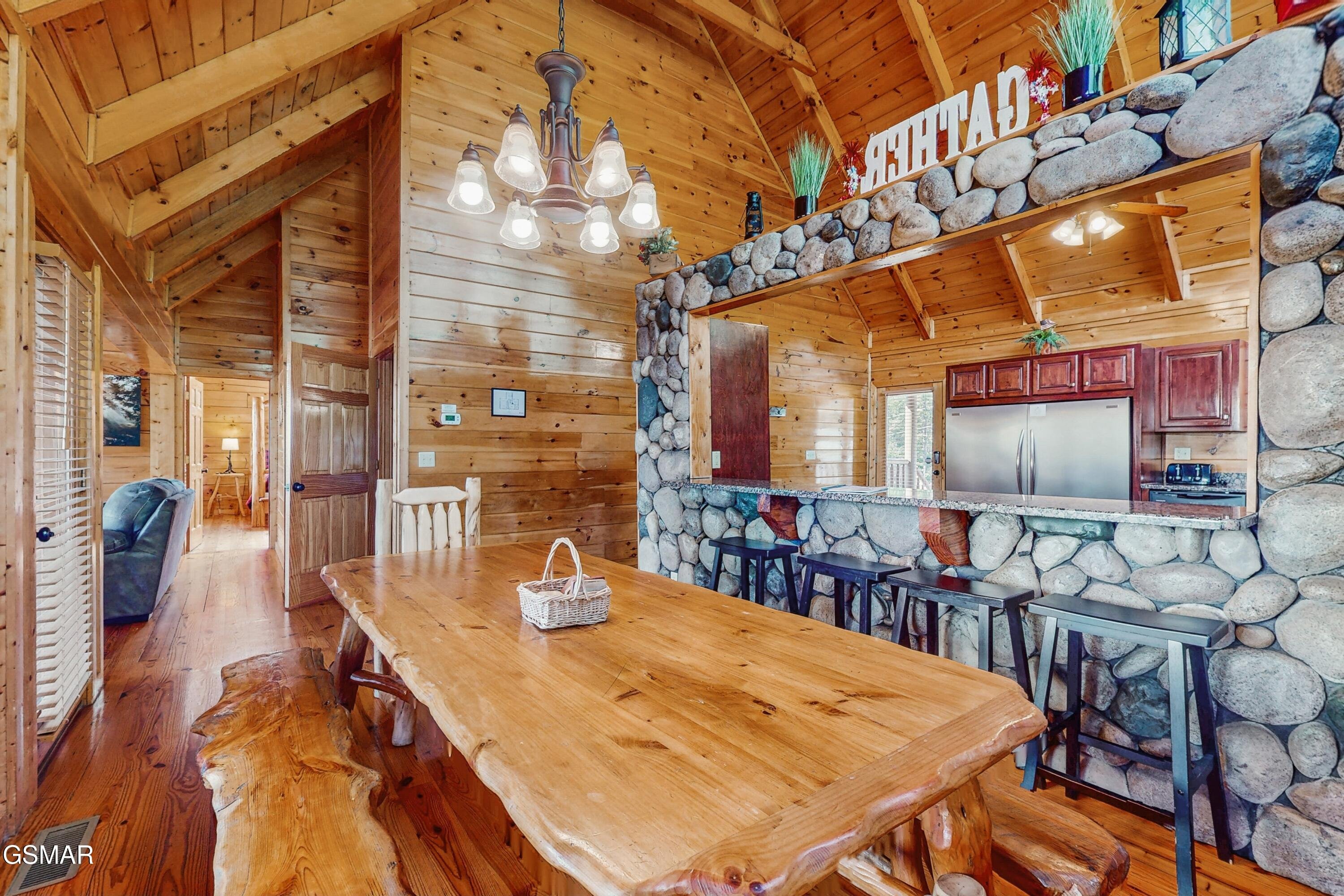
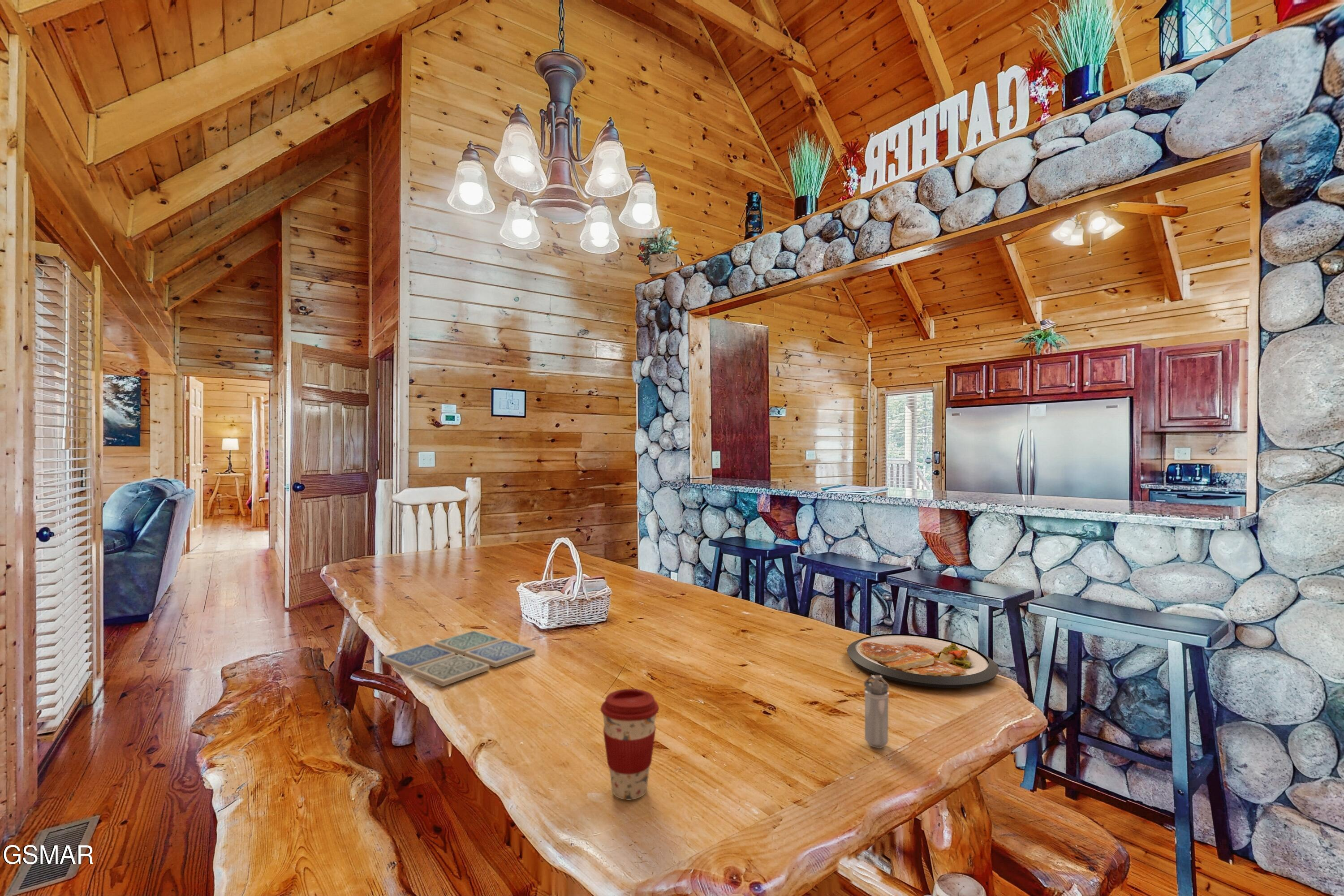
+ dish (919, 654)
+ drink coaster (460, 655)
+ coffee cup (629, 743)
+ shaker (876, 710)
